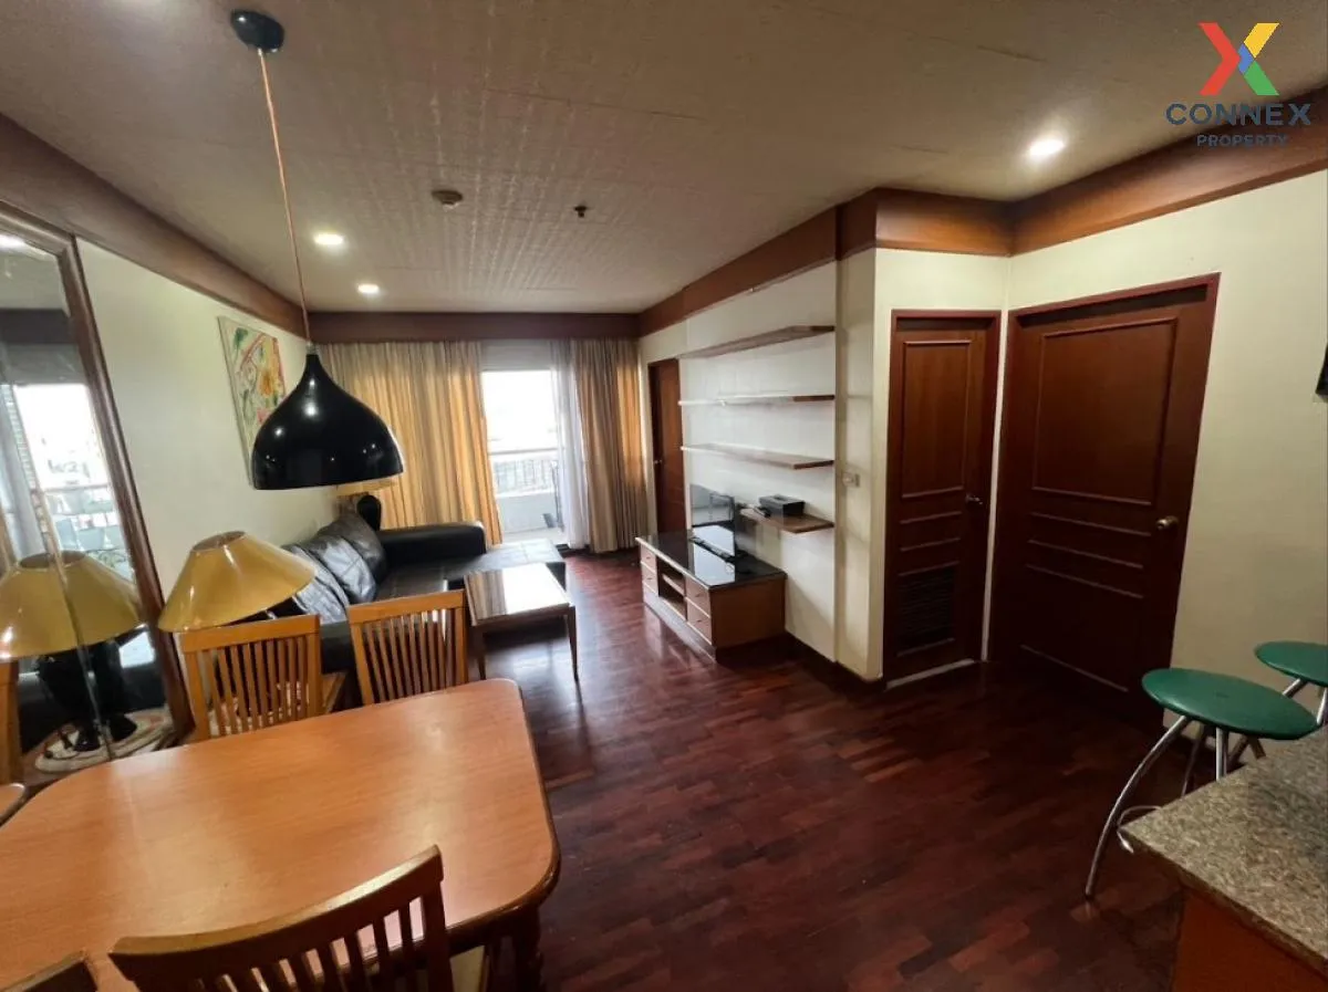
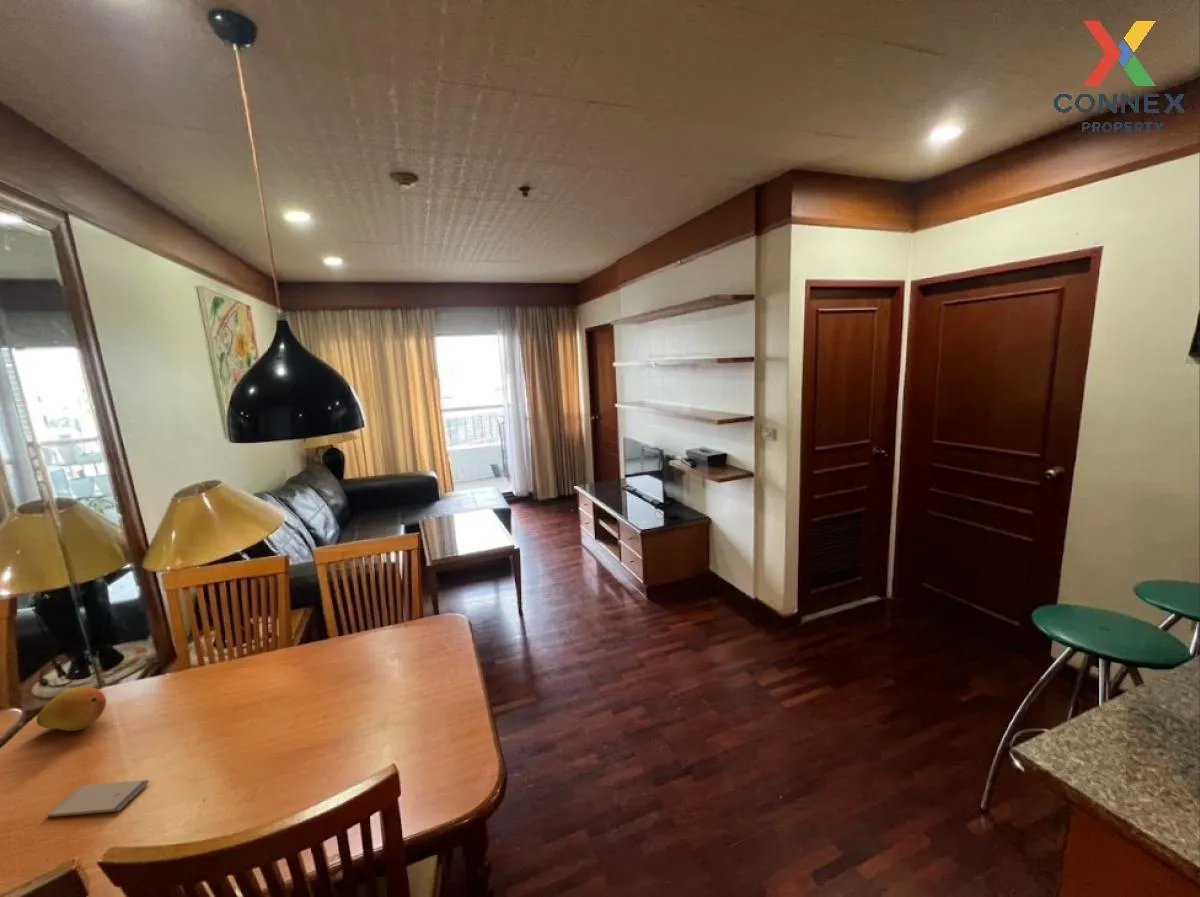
+ fruit (72, 707)
+ smartphone (100, 797)
